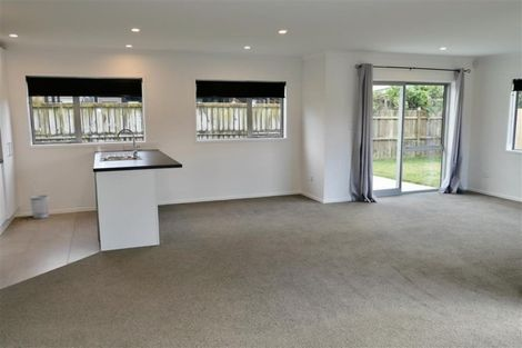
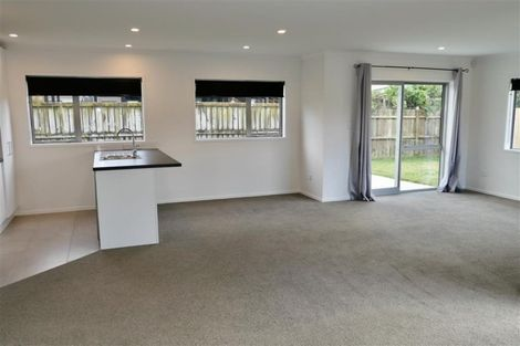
- wastebasket (40, 206)
